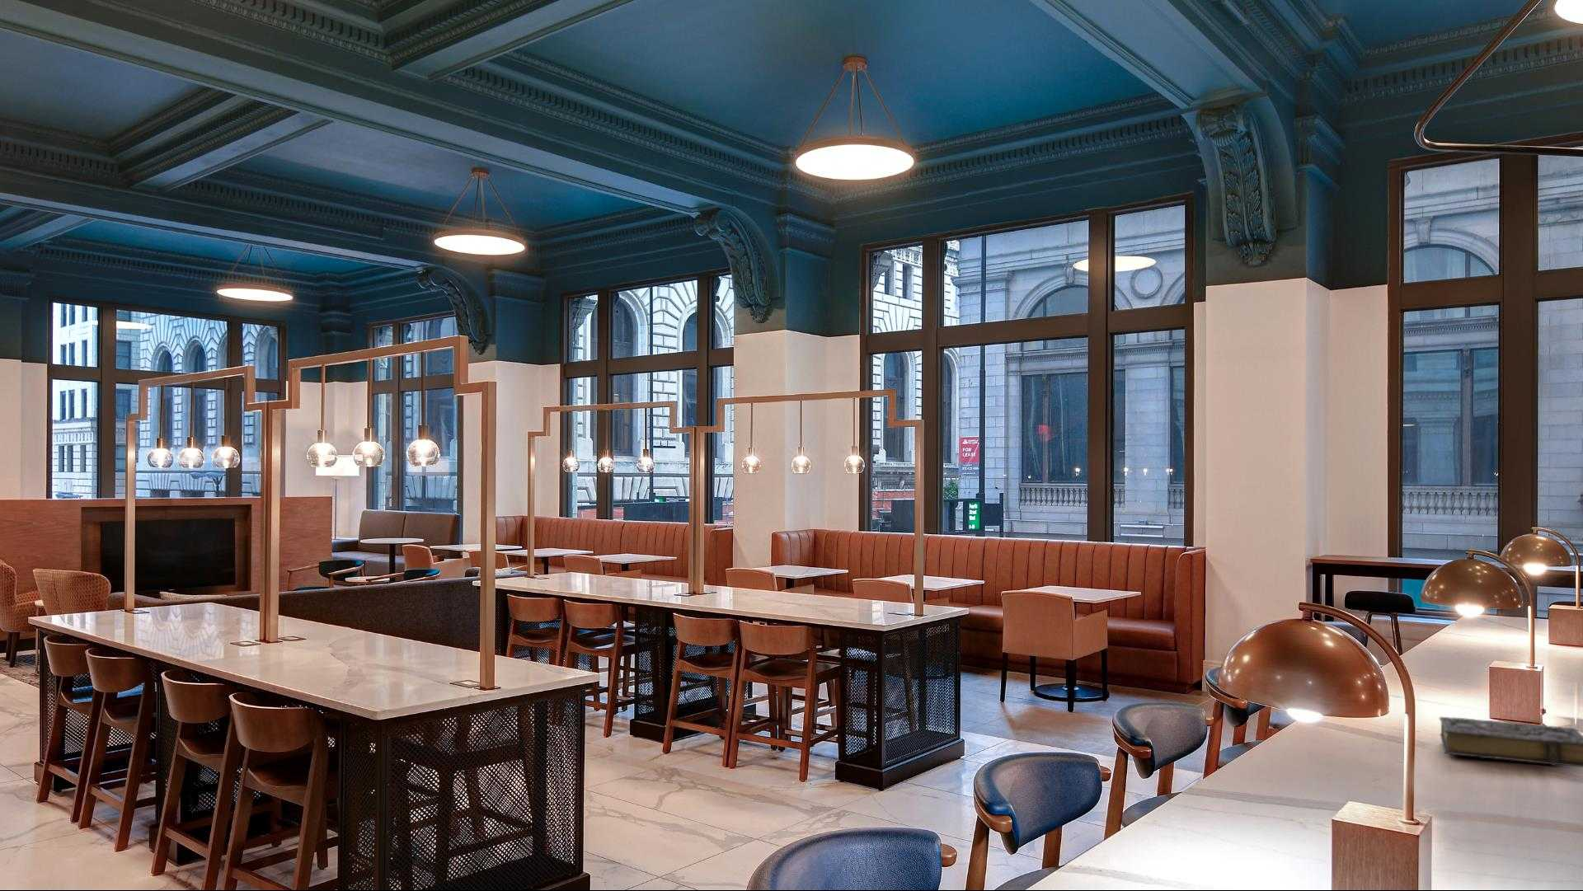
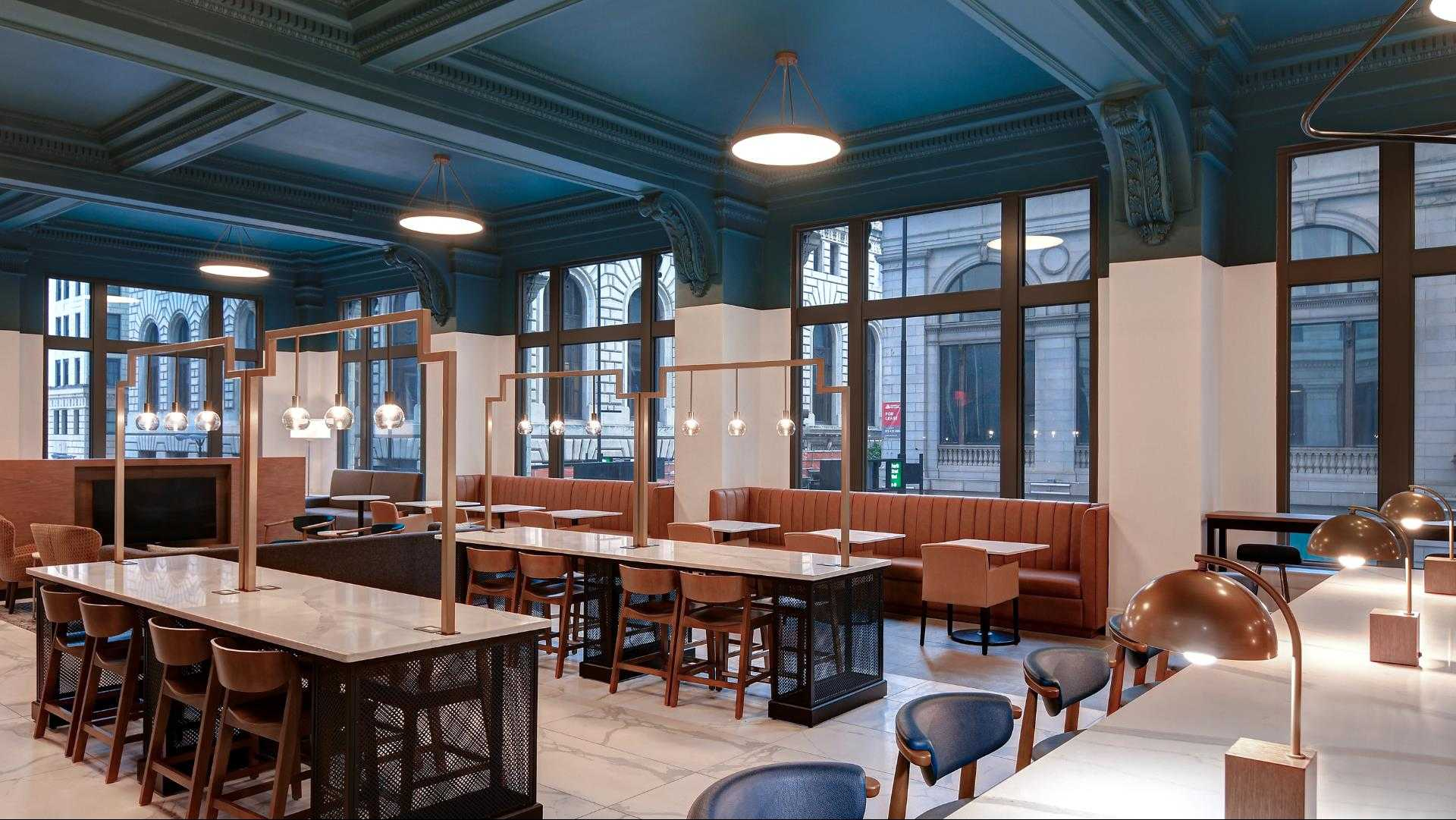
- book (1511, 740)
